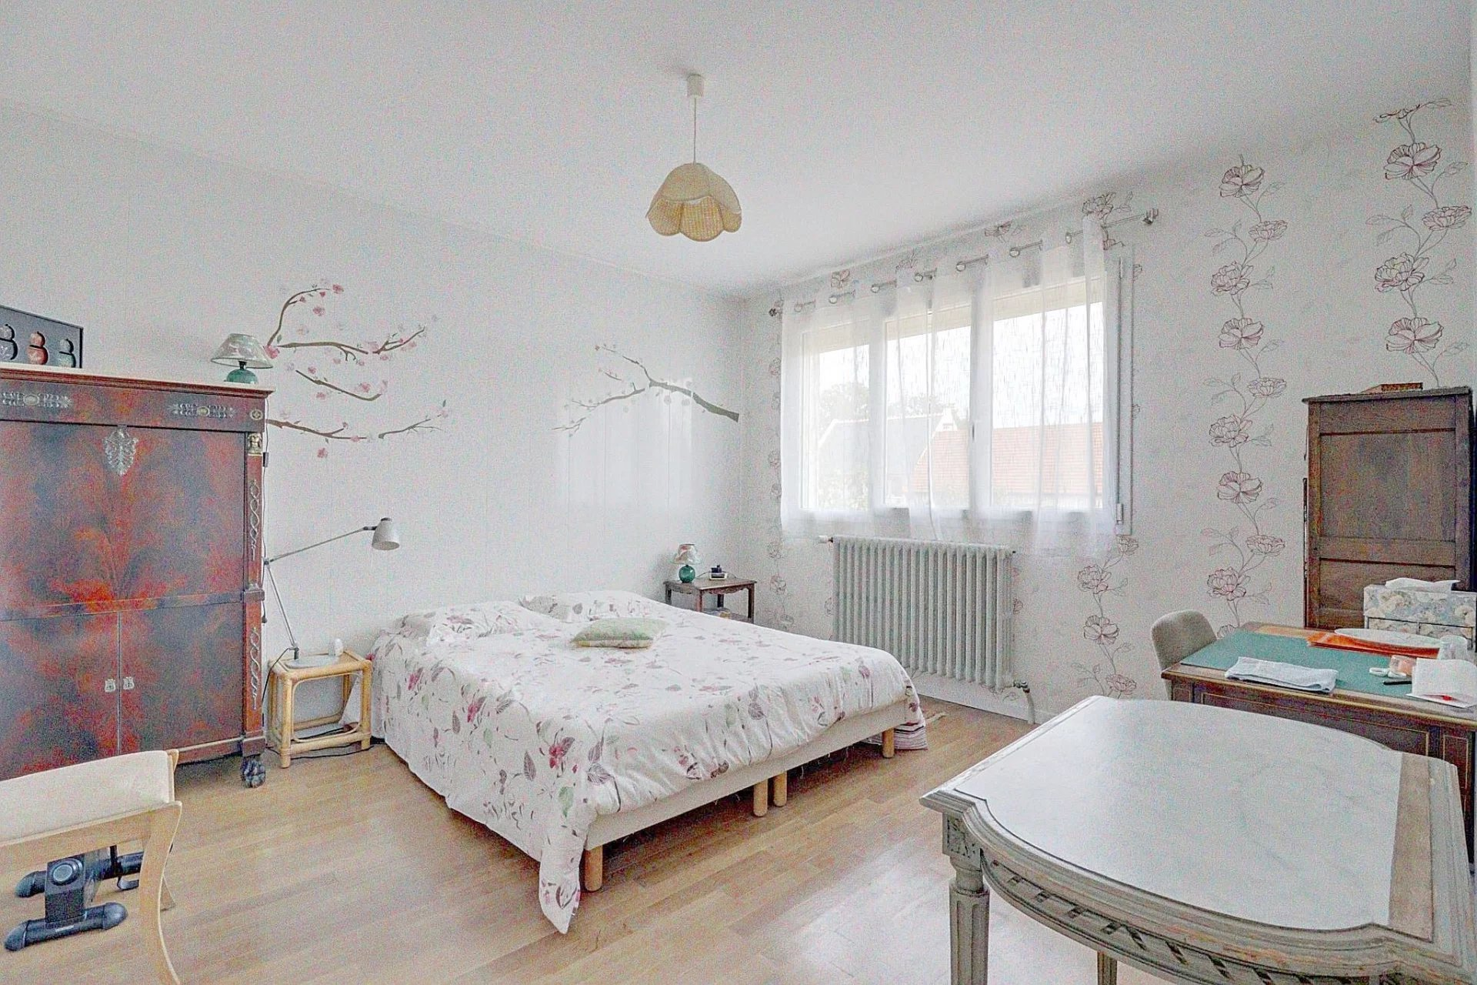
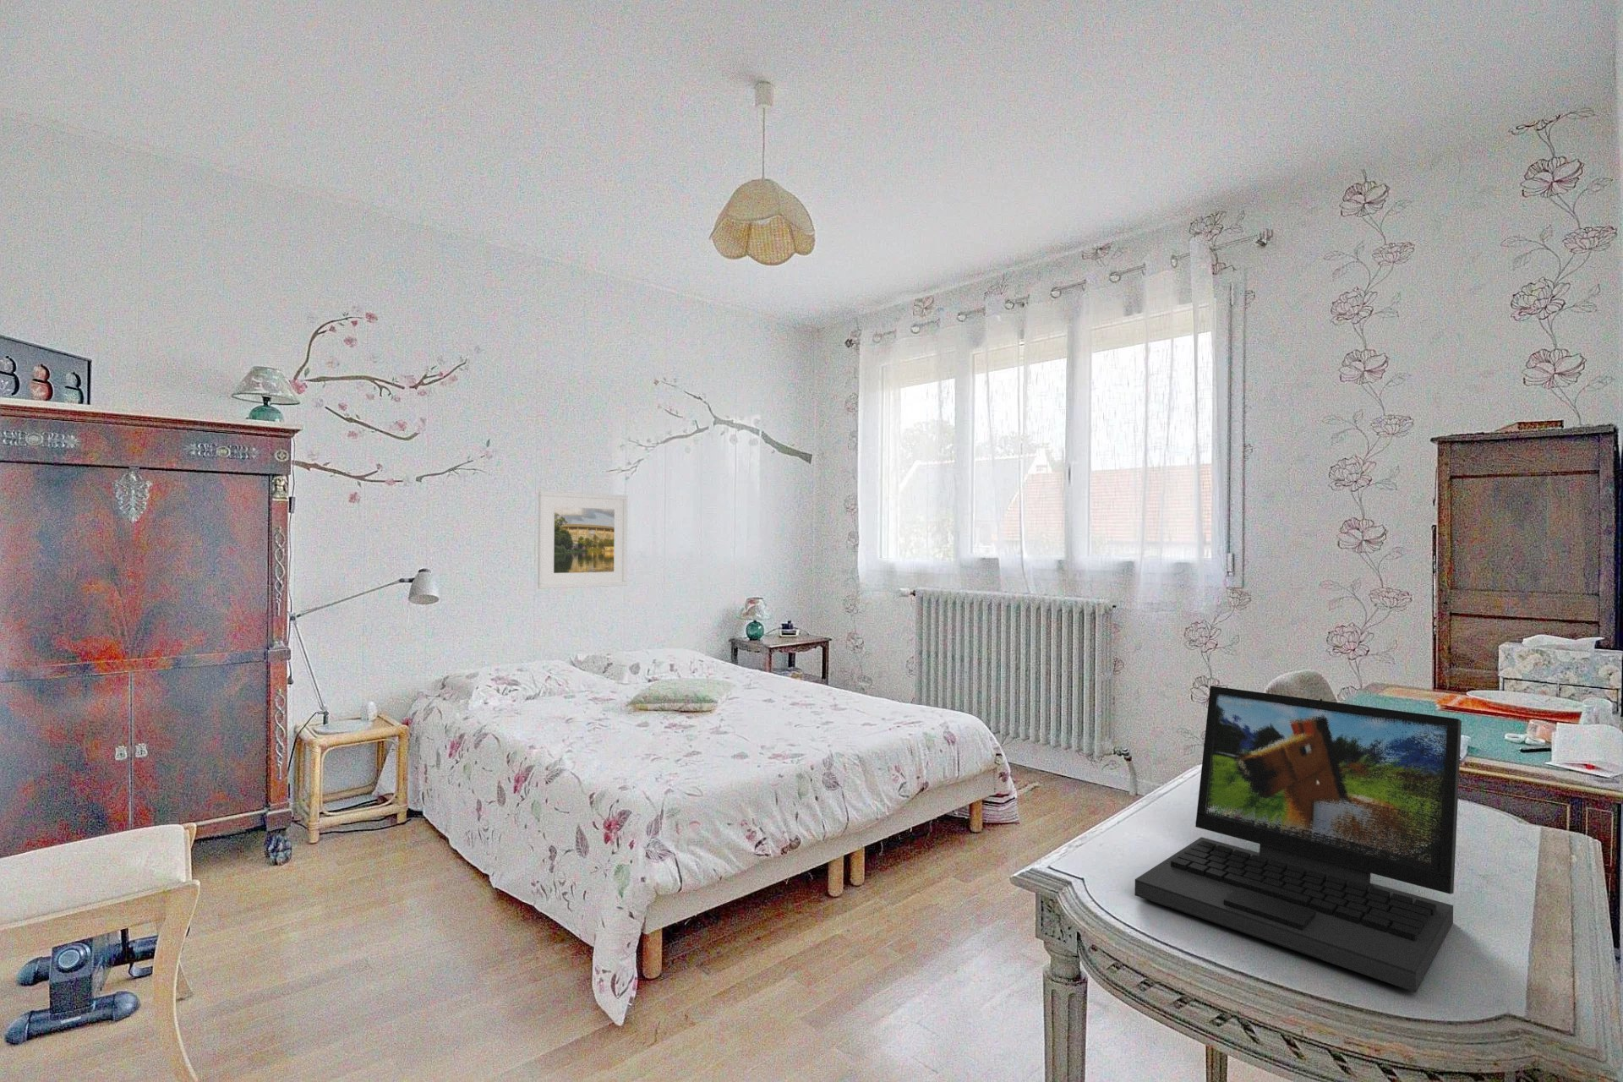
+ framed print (584, 540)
+ laptop (1296, 805)
